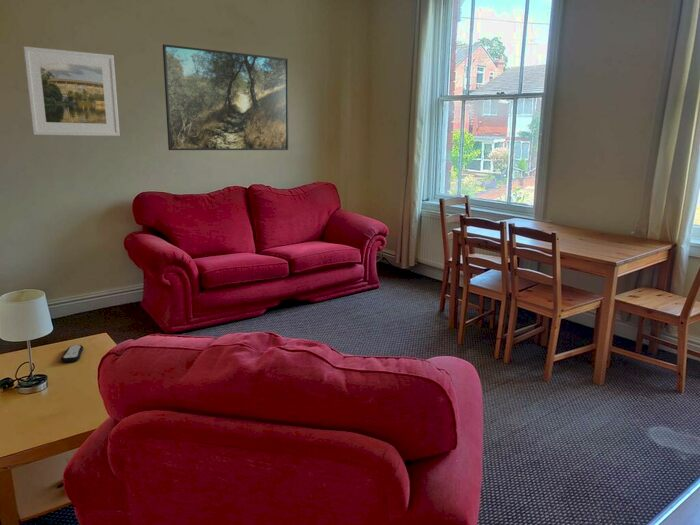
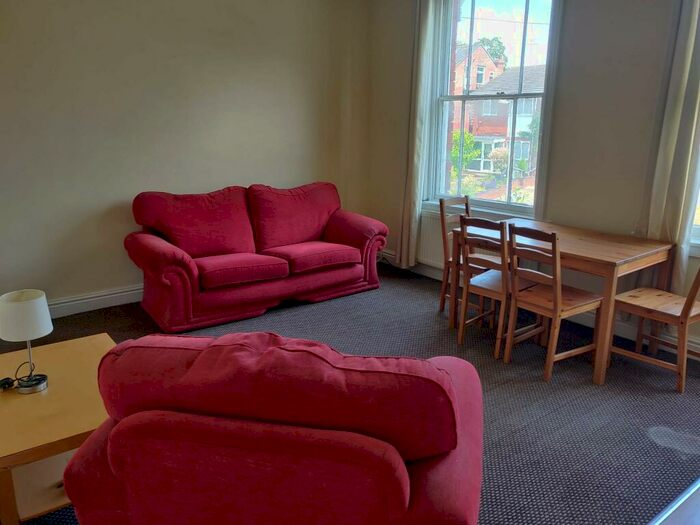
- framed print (231, 102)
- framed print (74, 93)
- remote control (73, 353)
